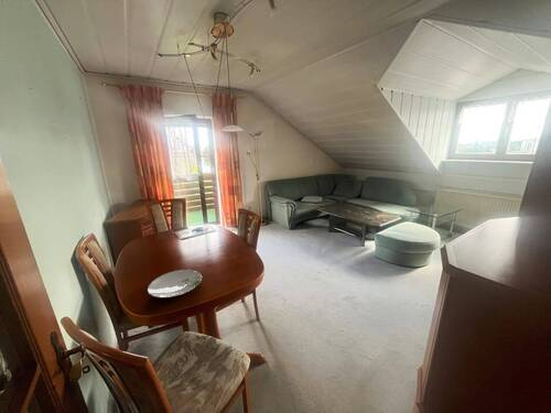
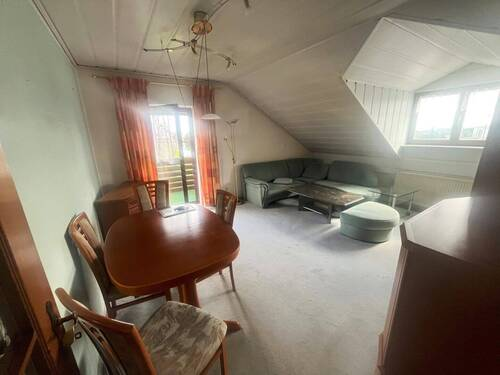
- plate (176, 284)
